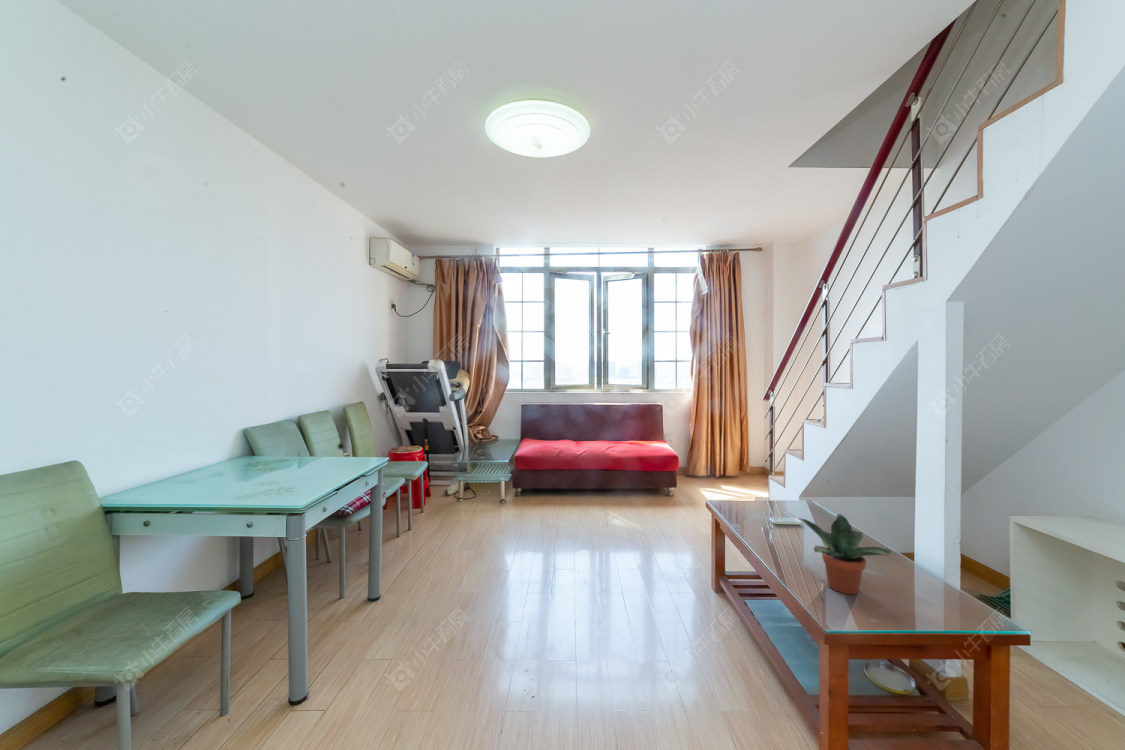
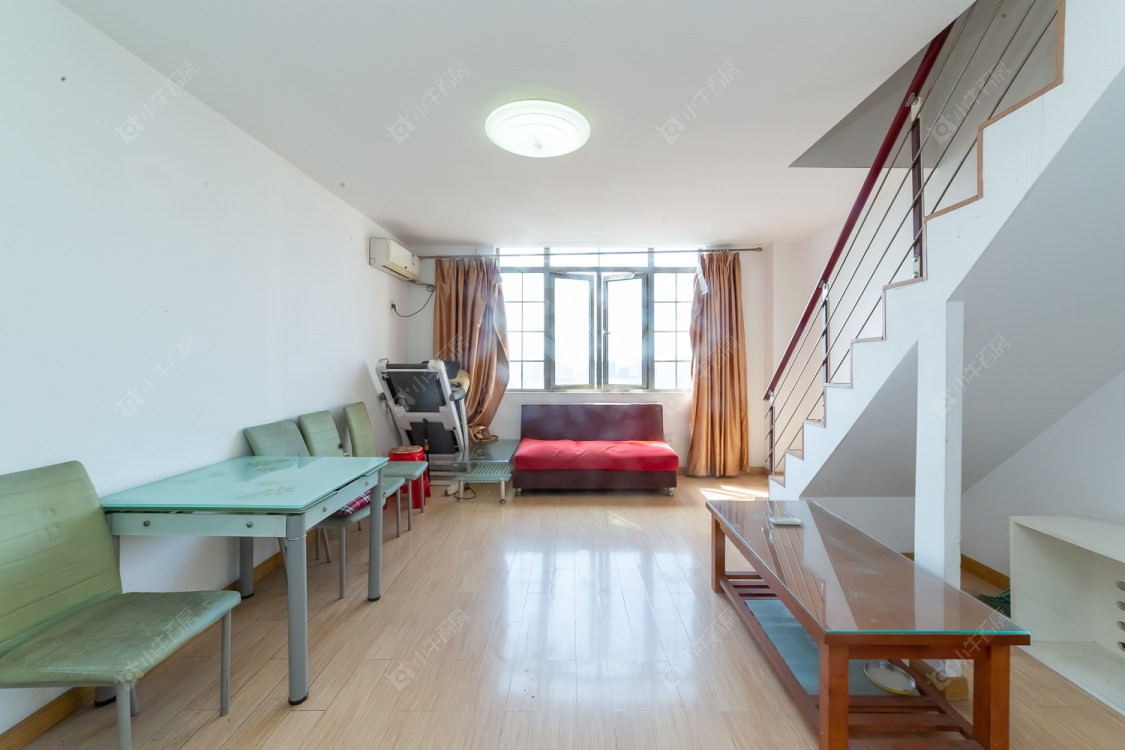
- potted plant (844, 550)
